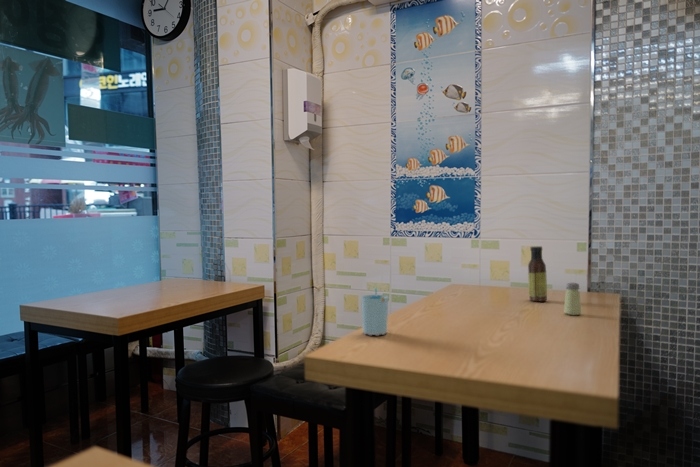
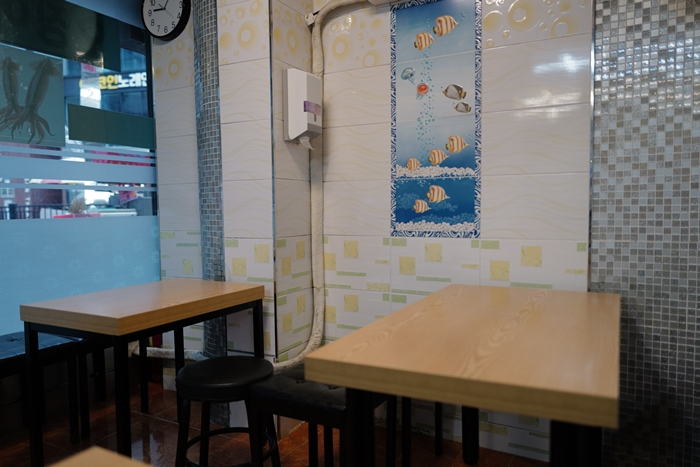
- cup (375, 311)
- saltshaker (572, 298)
- sauce bottle (537, 273)
